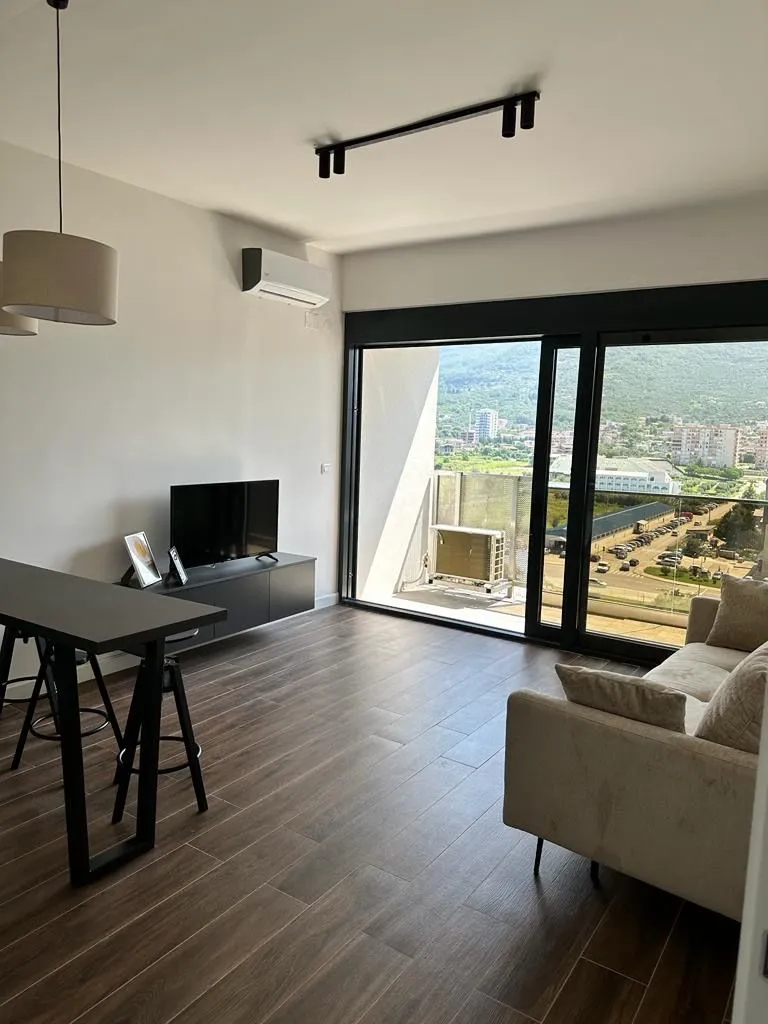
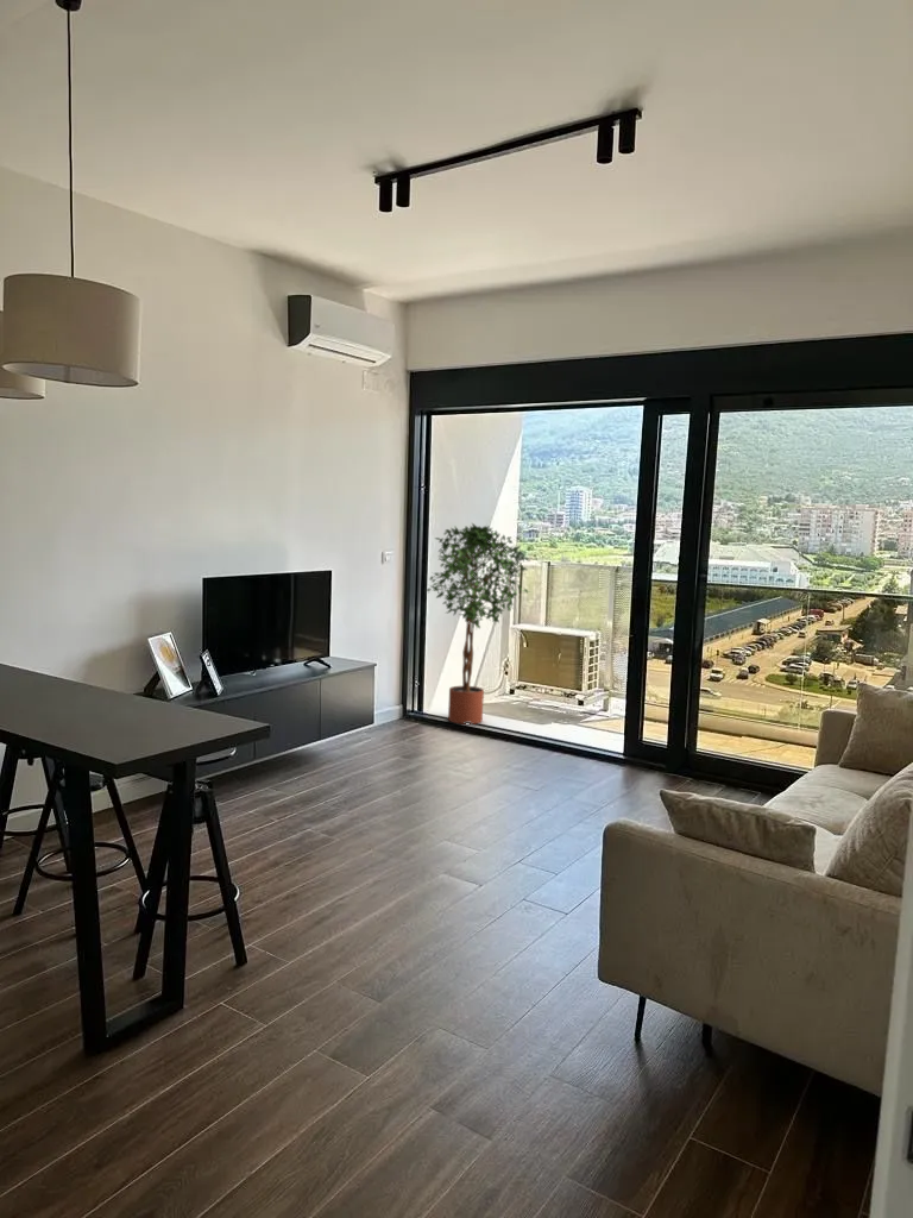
+ potted tree (474, 623)
